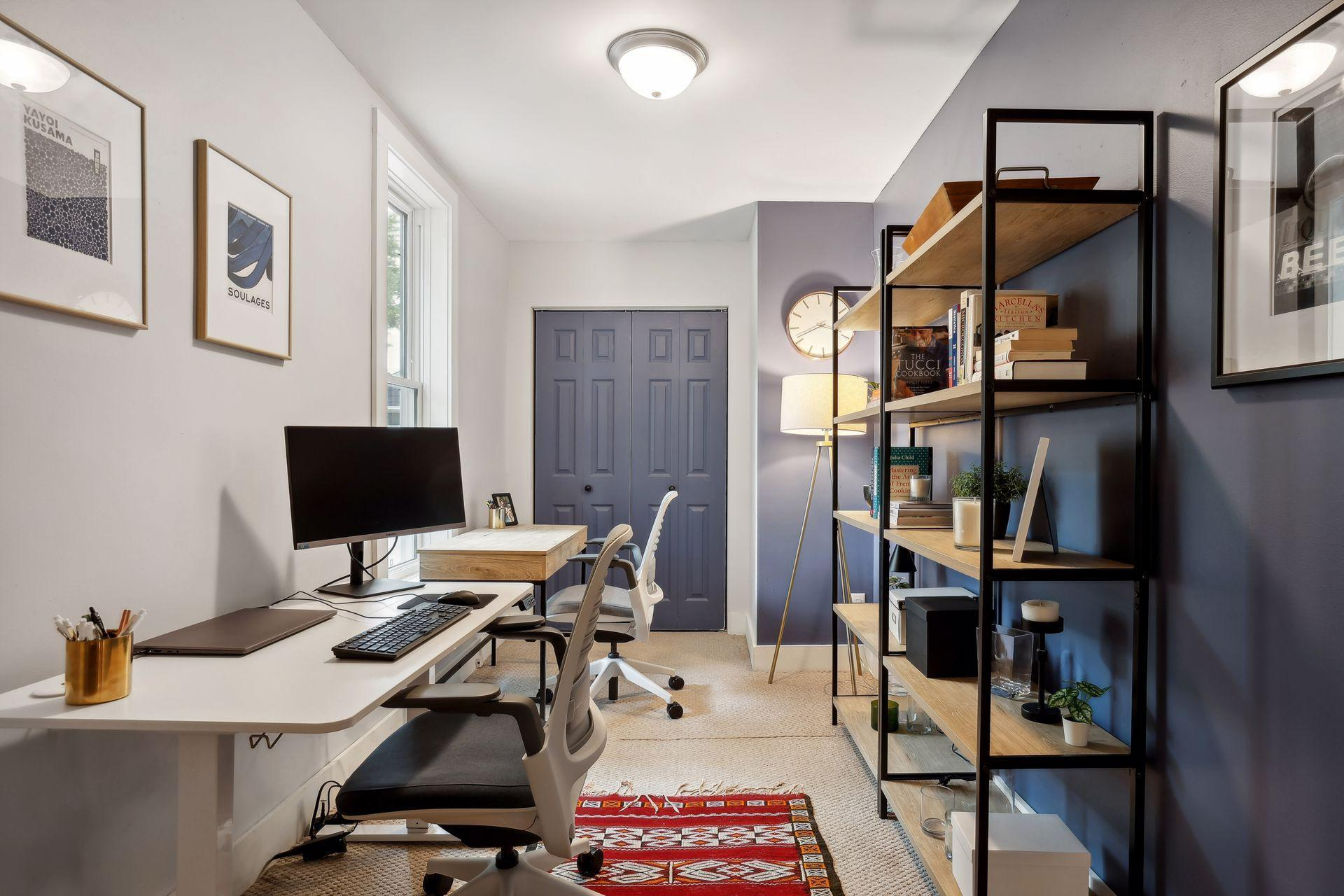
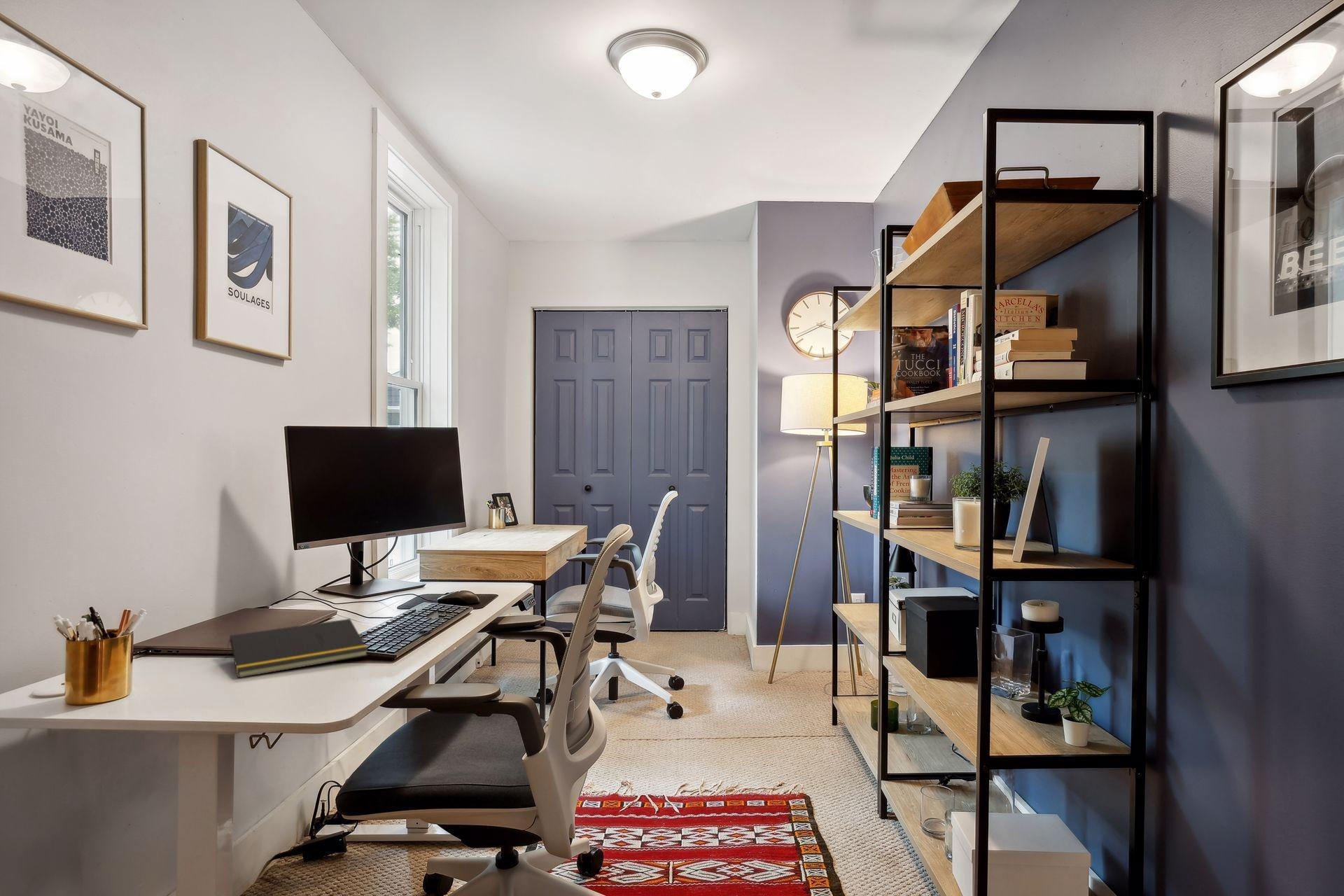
+ notepad (299, 645)
